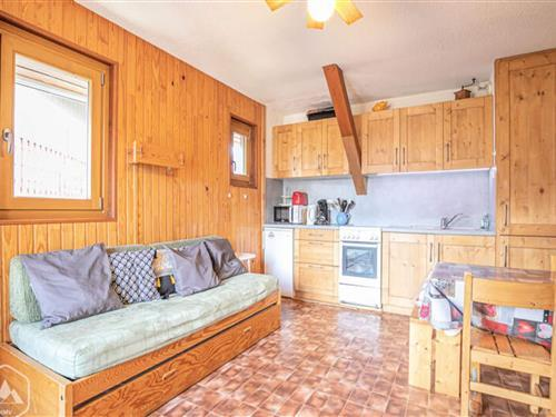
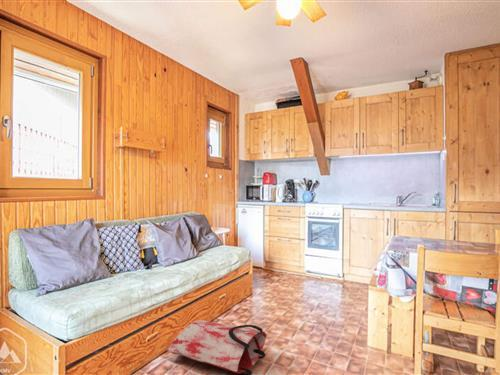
+ bag (218, 340)
